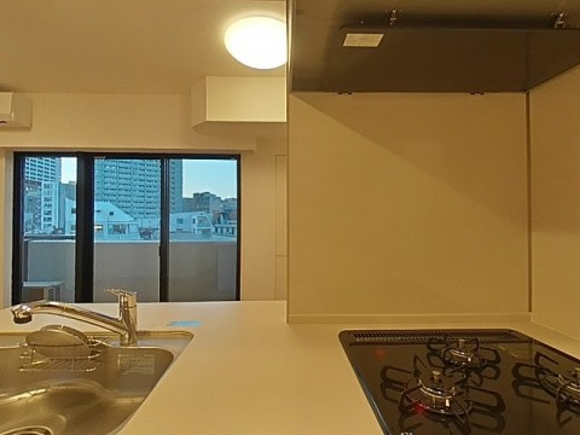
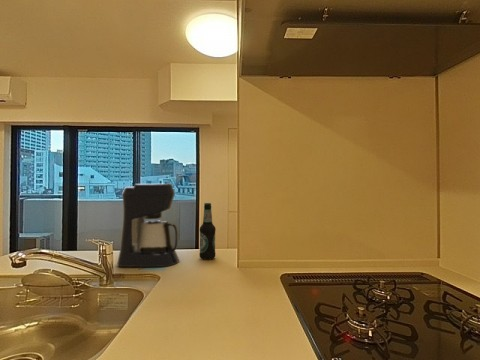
+ coffee maker (148, 222)
+ bottle (207, 230)
